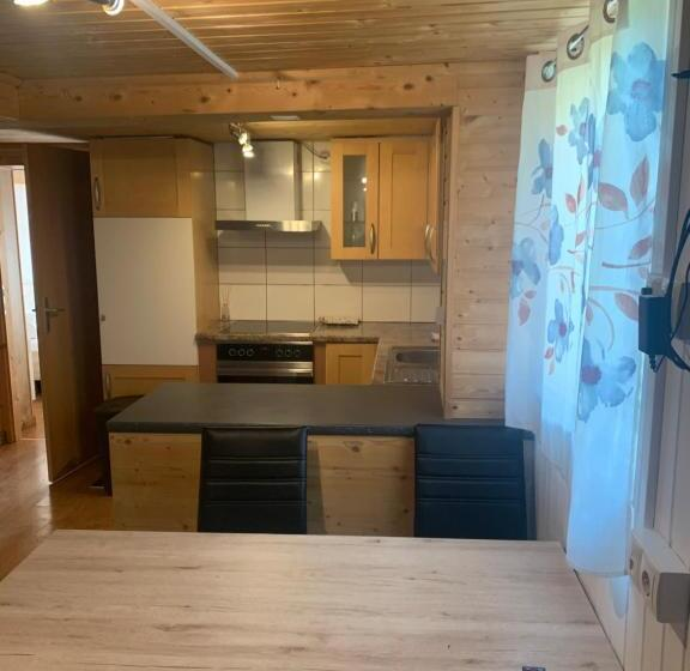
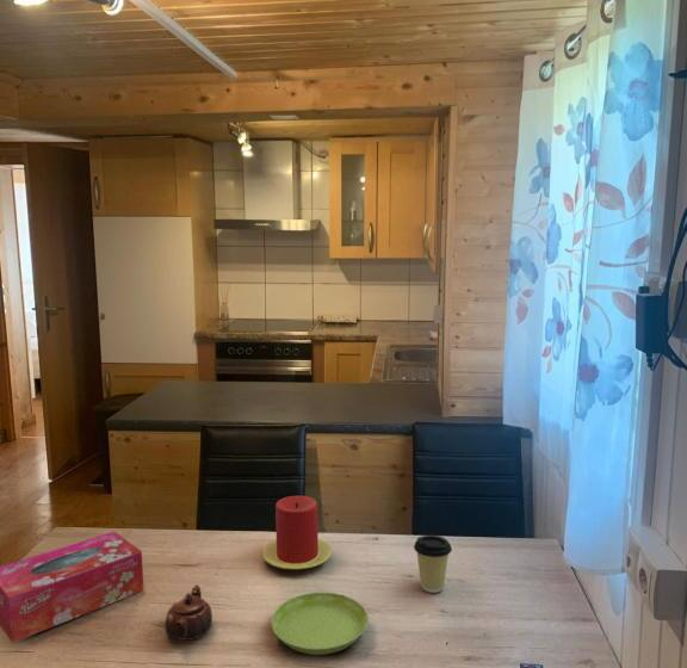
+ teapot (188, 610)
+ coffee cup (432, 563)
+ saucer (320, 624)
+ tissue box (68, 581)
+ candle (297, 530)
